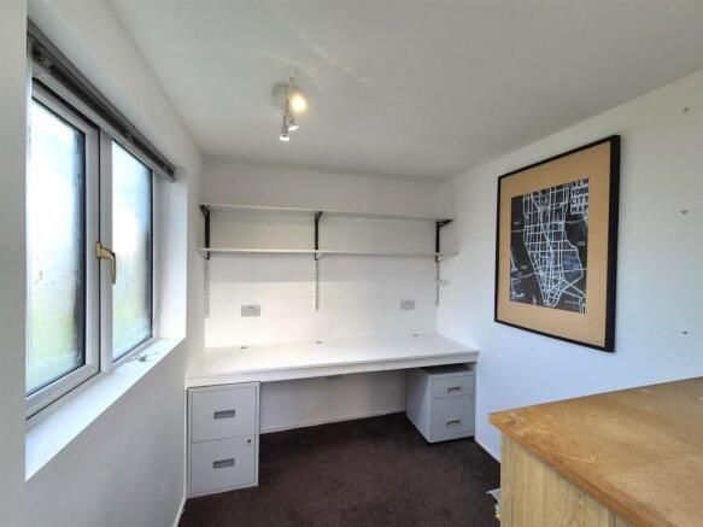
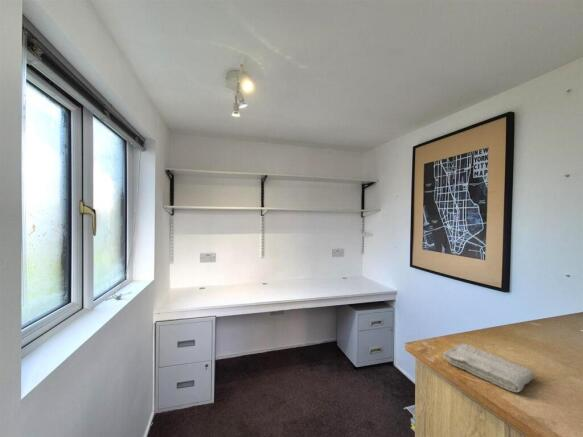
+ washcloth (485, 363)
